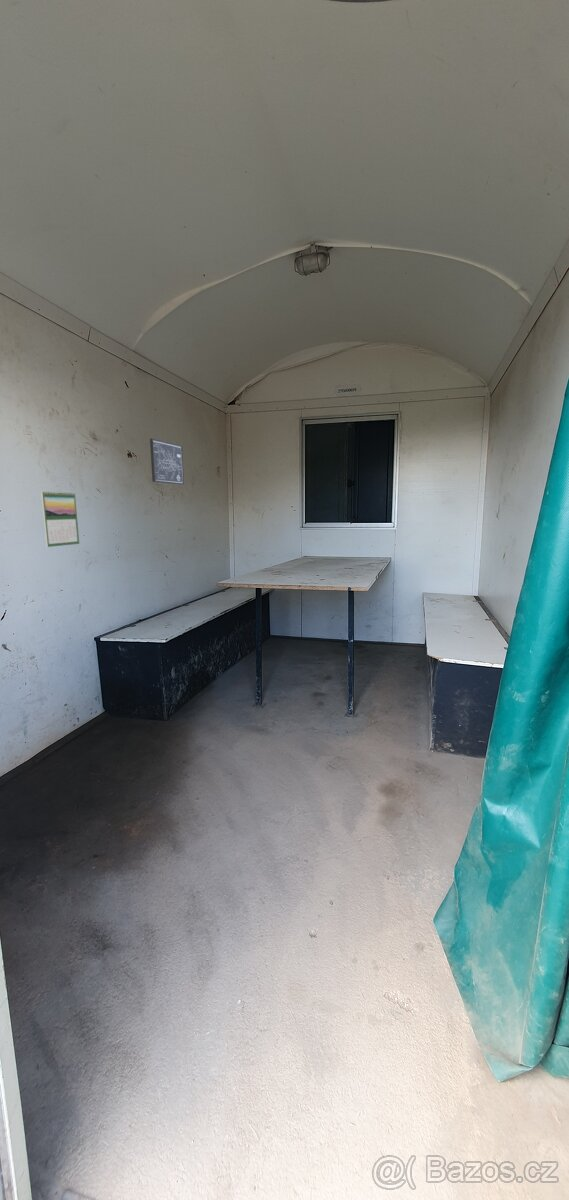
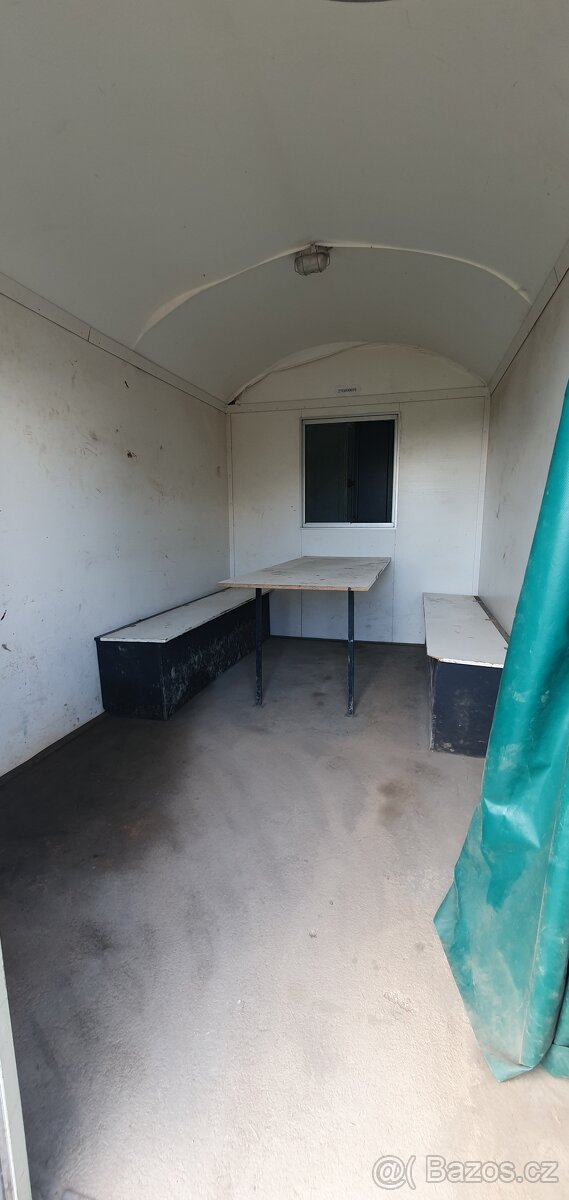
- calendar (61, 518)
- wall art (168, 463)
